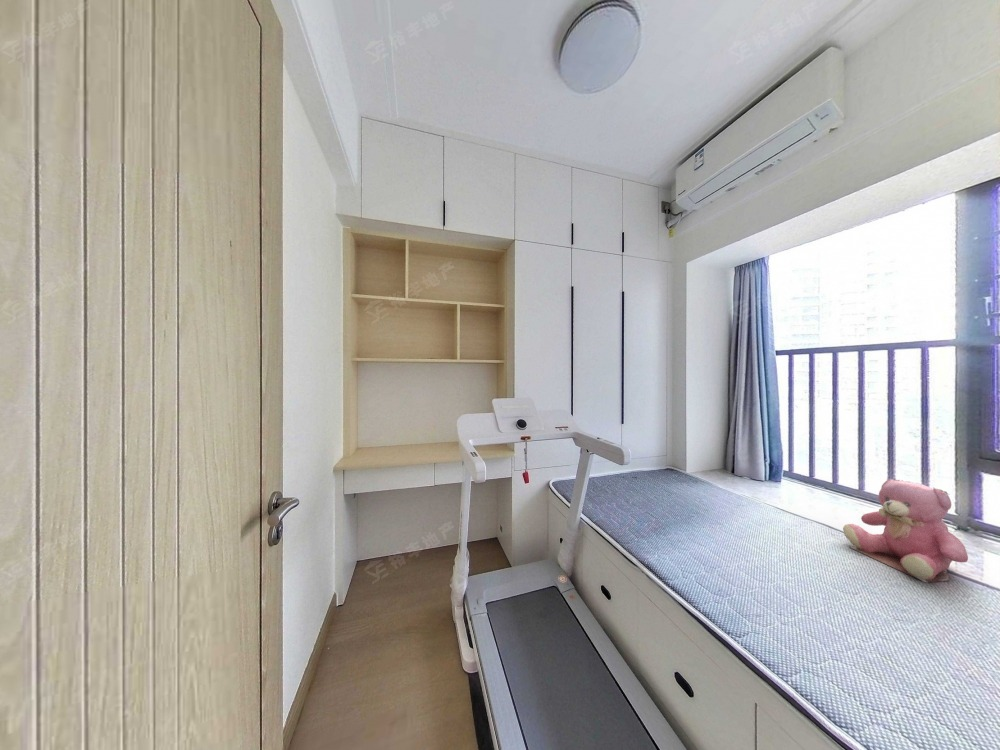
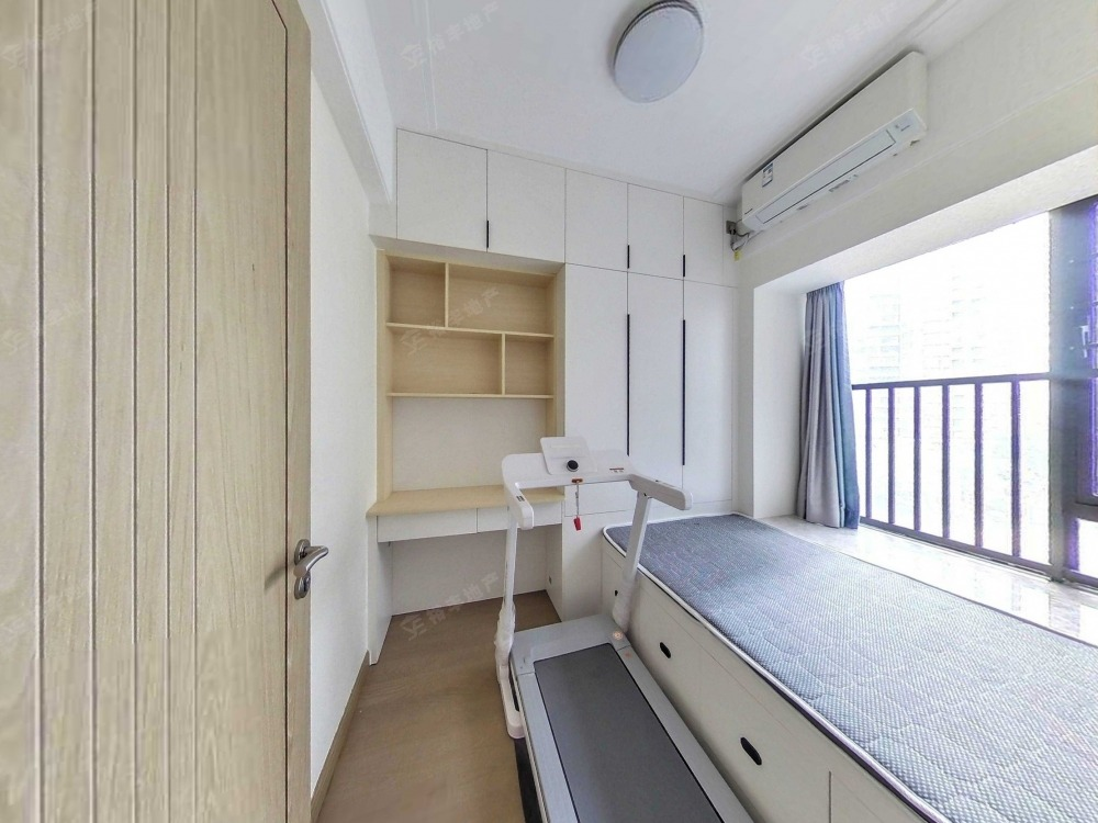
- teddy bear (898, 521)
